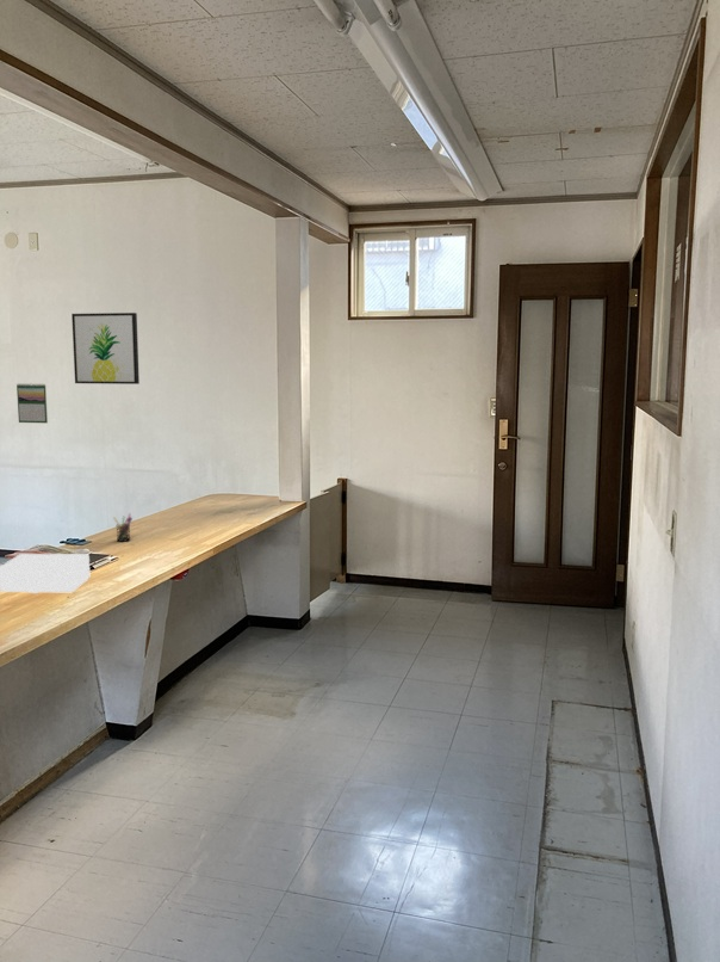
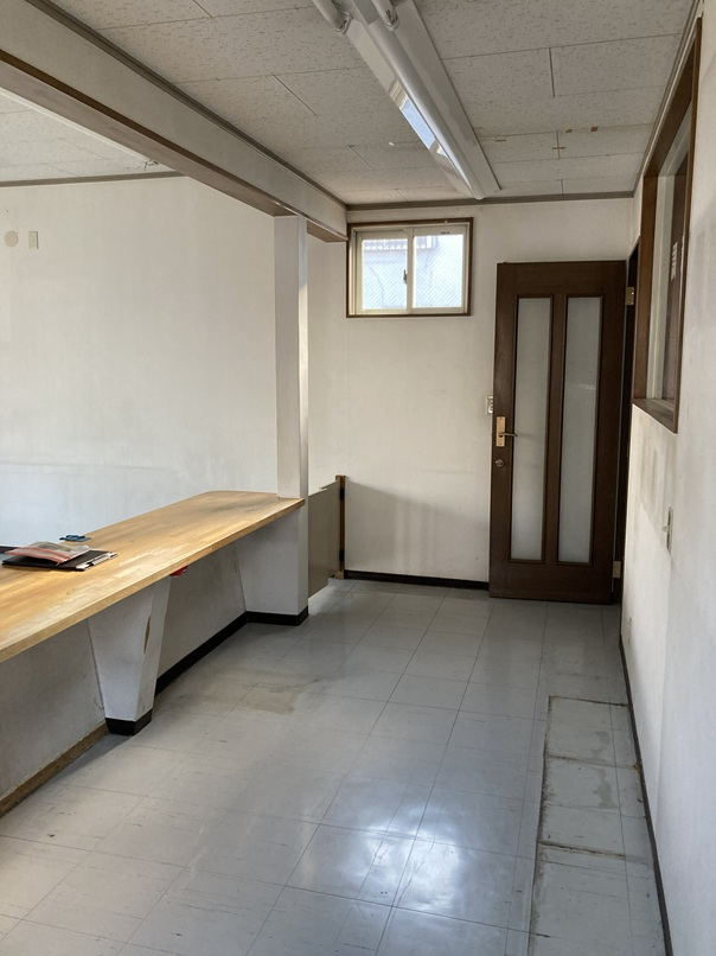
- tissue box (44, 573)
- wall art (105, 349)
- pen holder (124, 526)
- calendar (31, 402)
